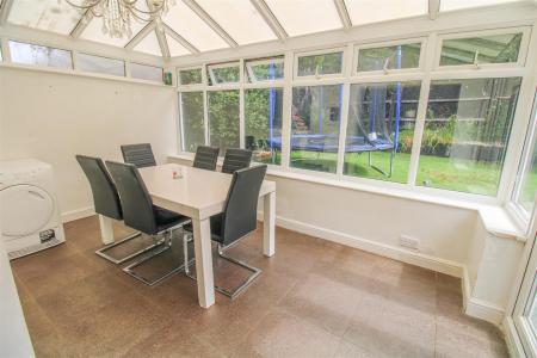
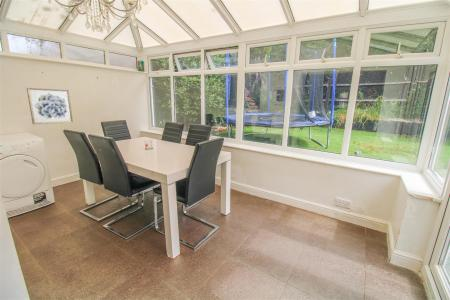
+ wall art (51, 106)
